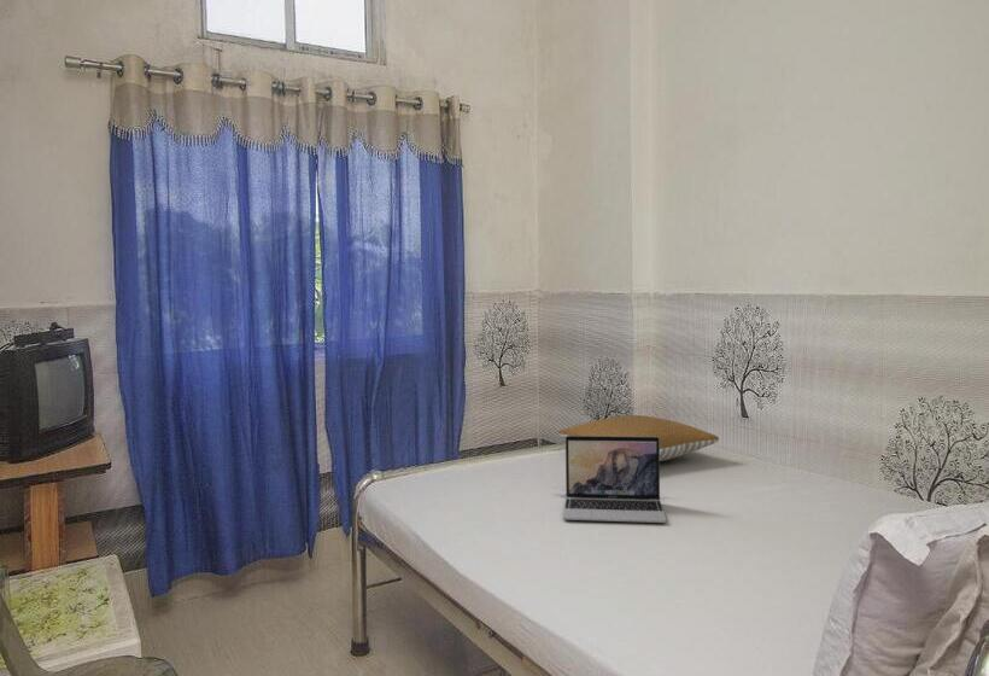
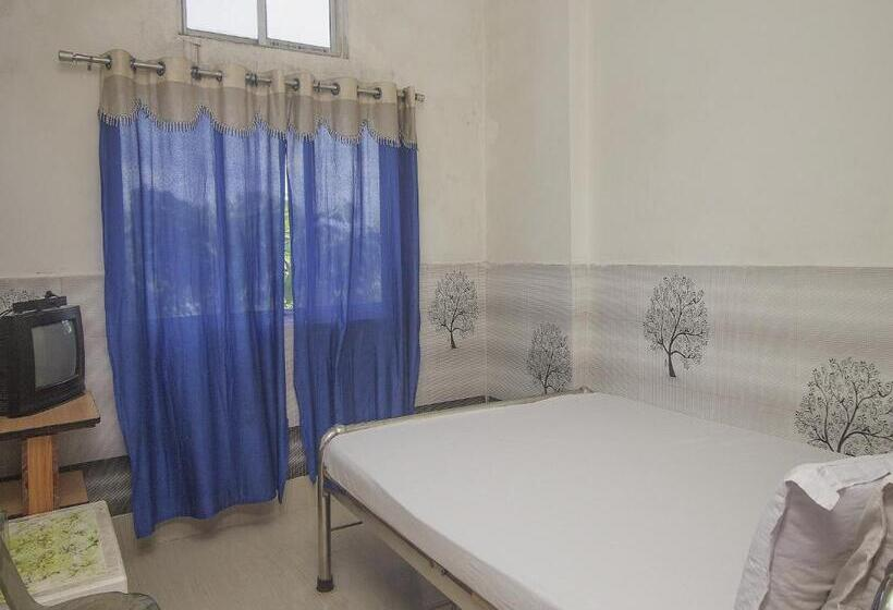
- pillow (636, 436)
- laptop (613, 477)
